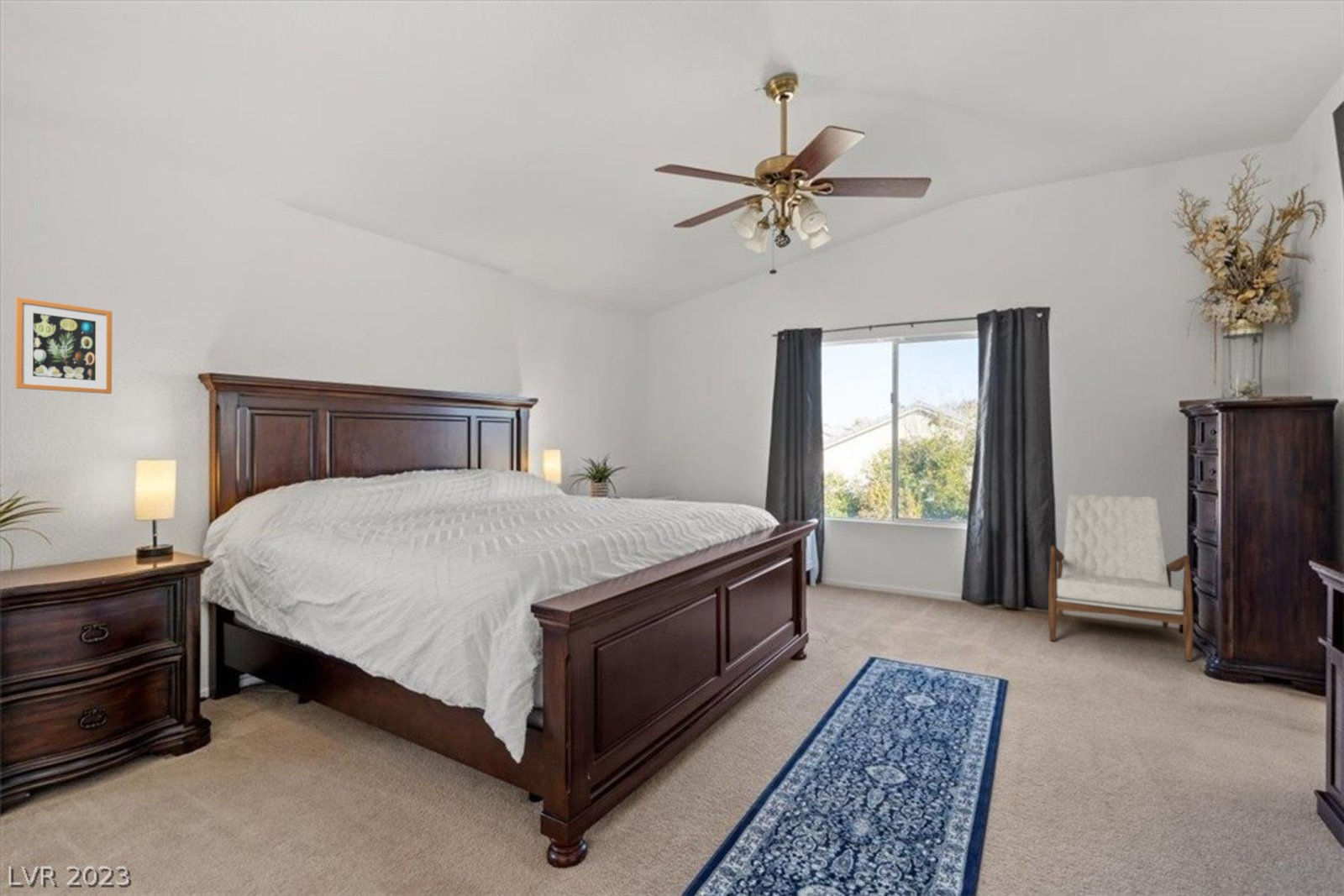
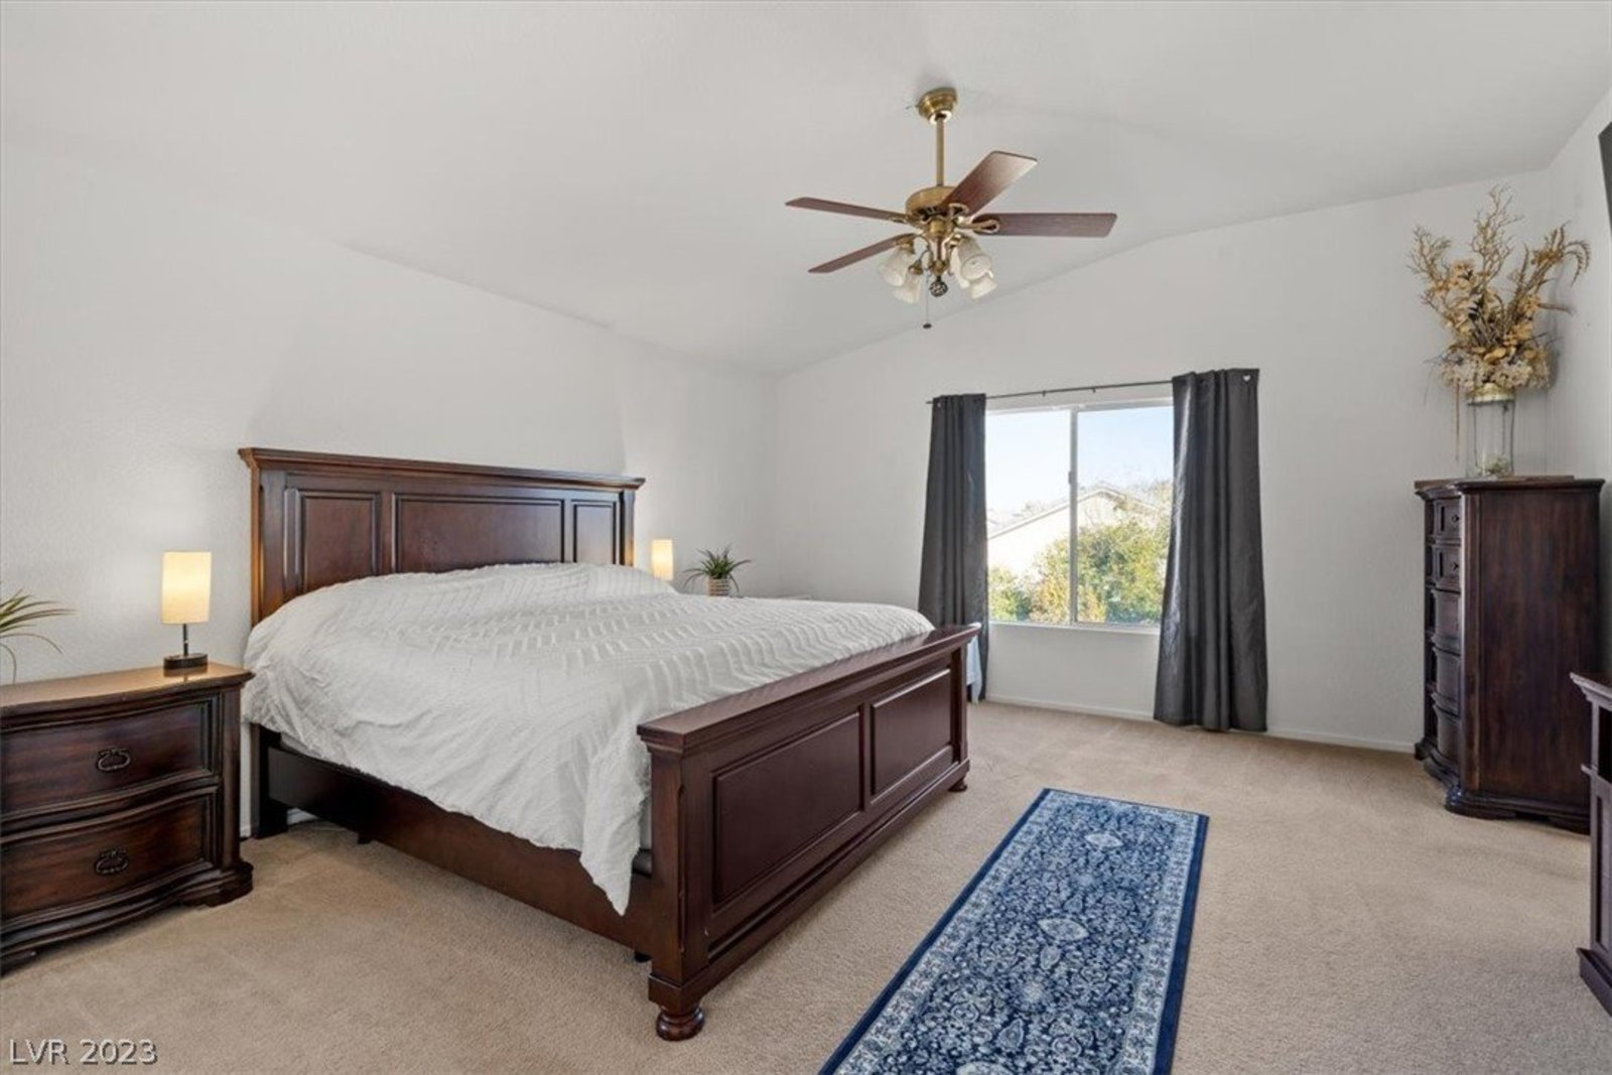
- wall art (66, 348)
- armchair (1113, 565)
